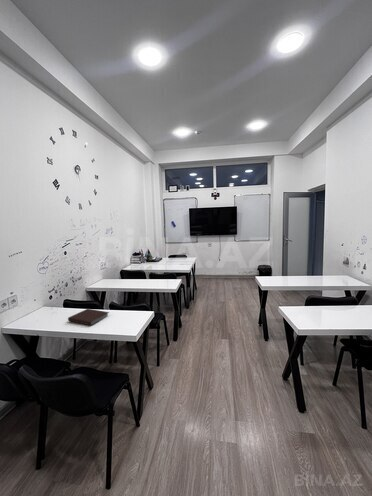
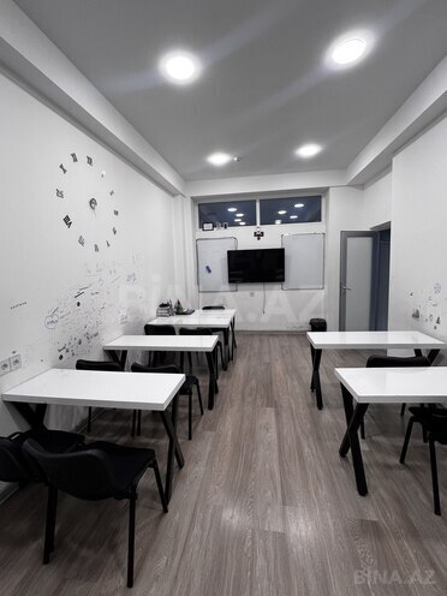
- notebook (89, 316)
